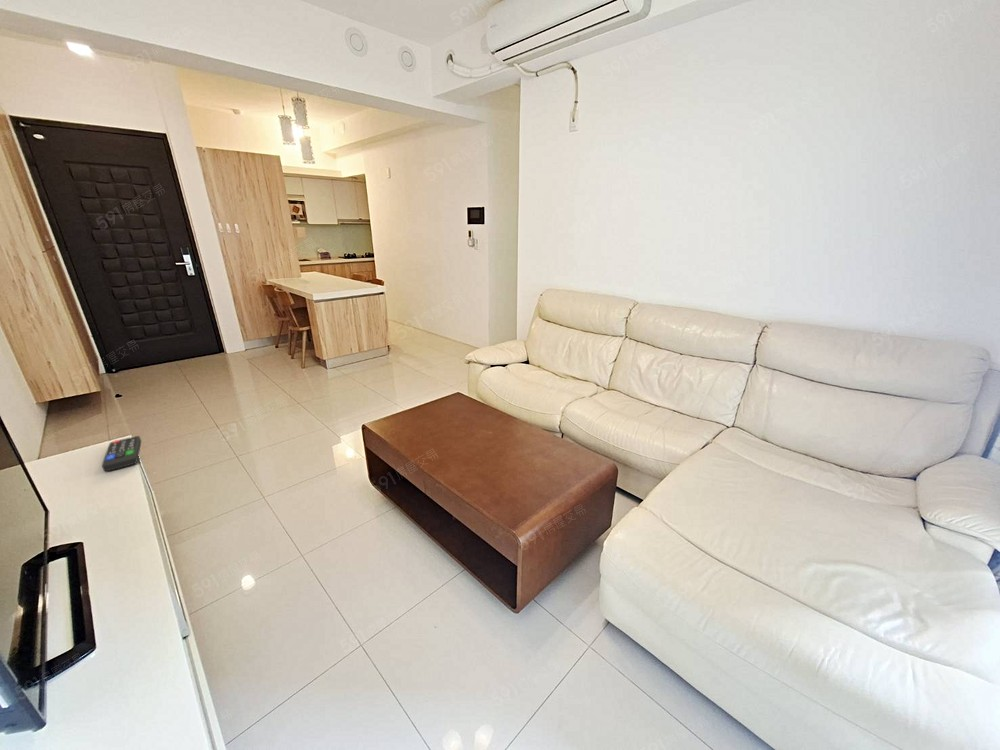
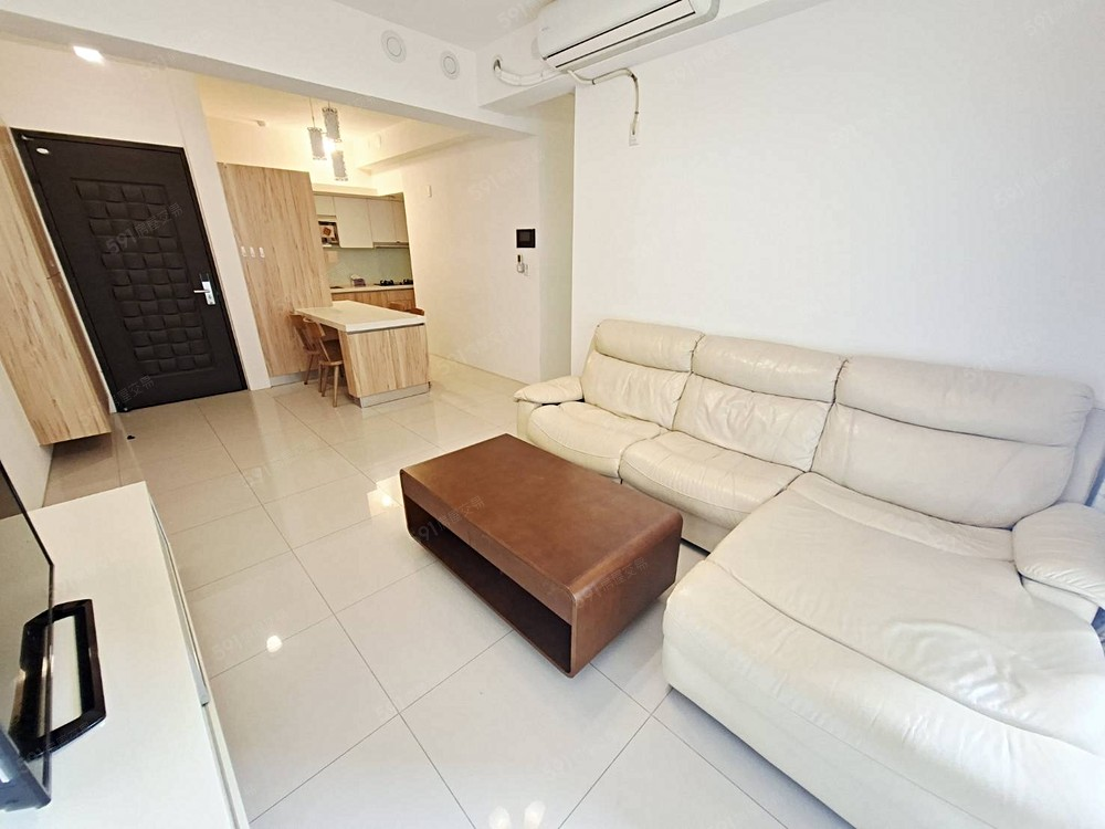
- remote control (122, 452)
